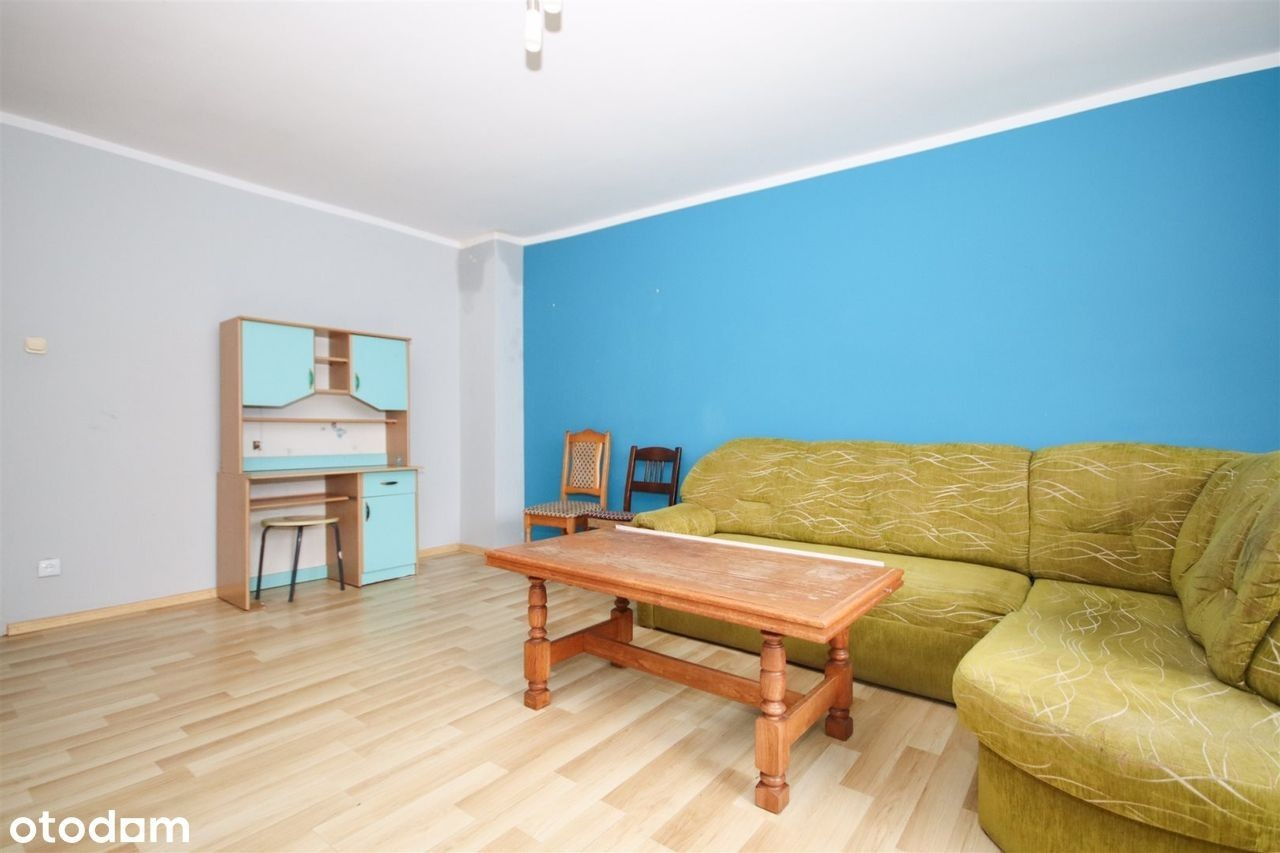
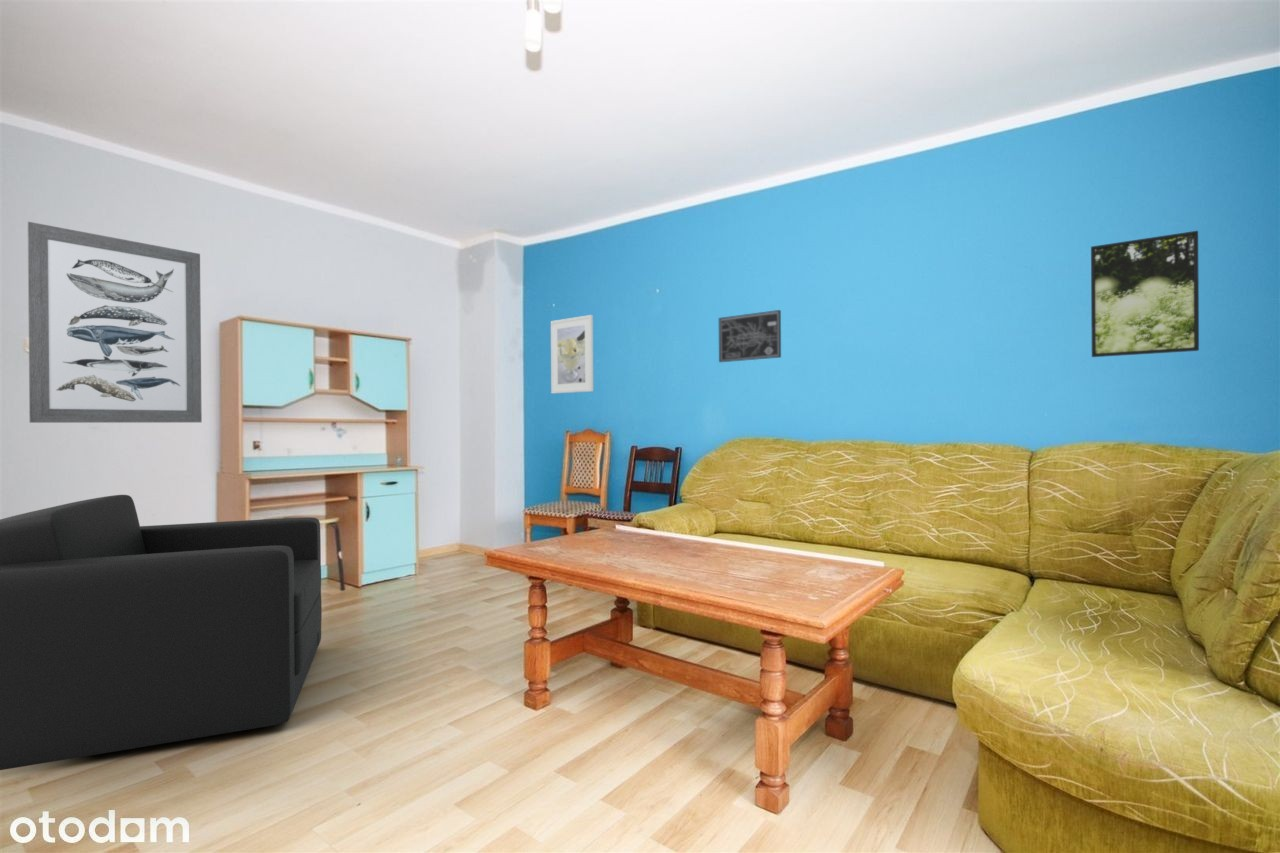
+ armchair (182, 598)
+ wall art (122, 331)
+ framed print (1142, 296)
+ wall art (748, 337)
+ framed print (571, 355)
